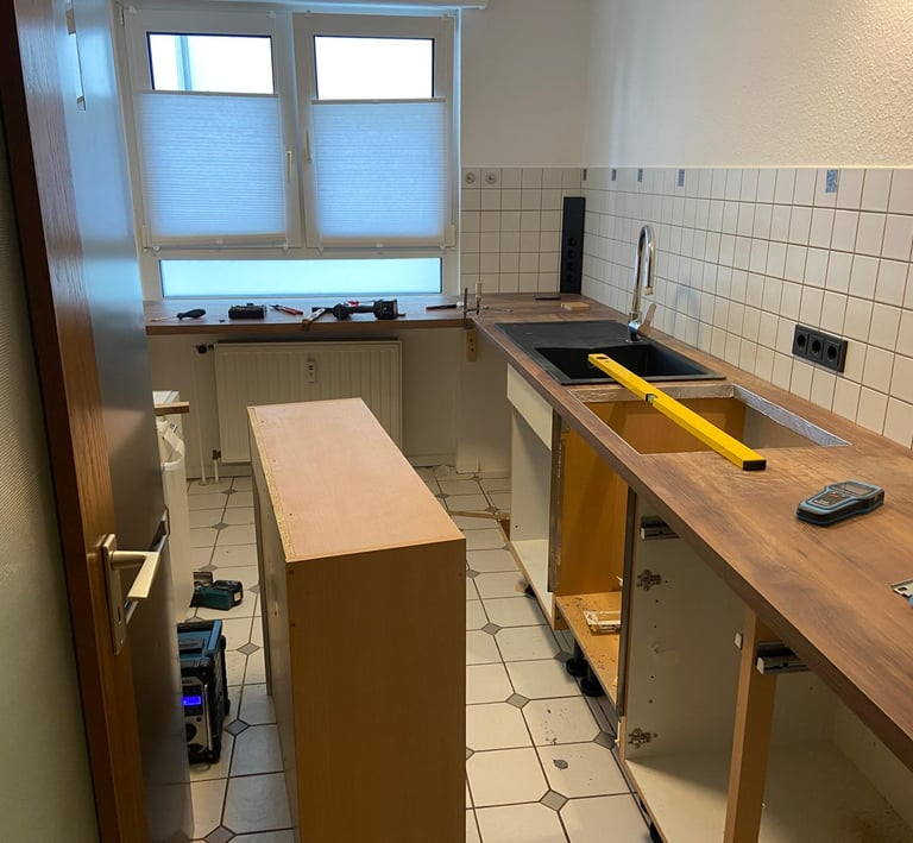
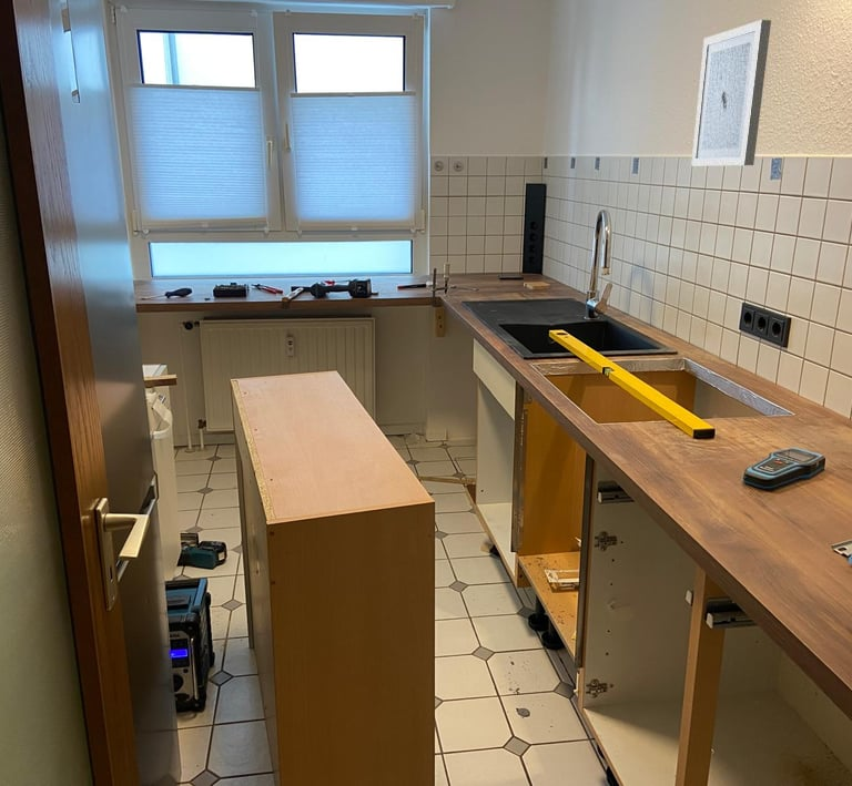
+ wall art (728, 99)
